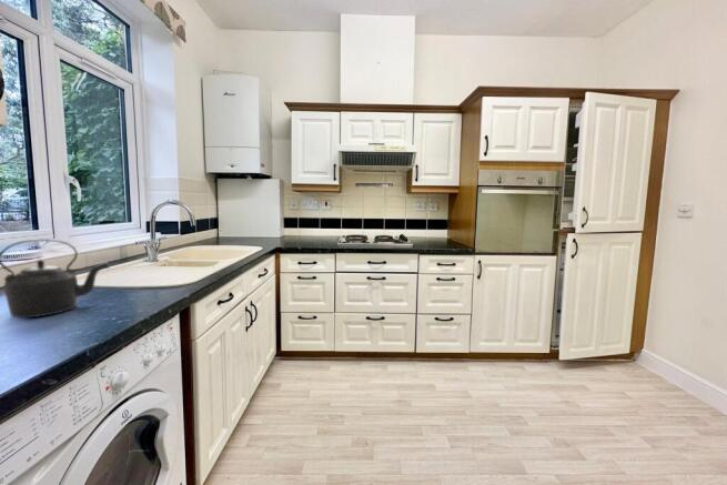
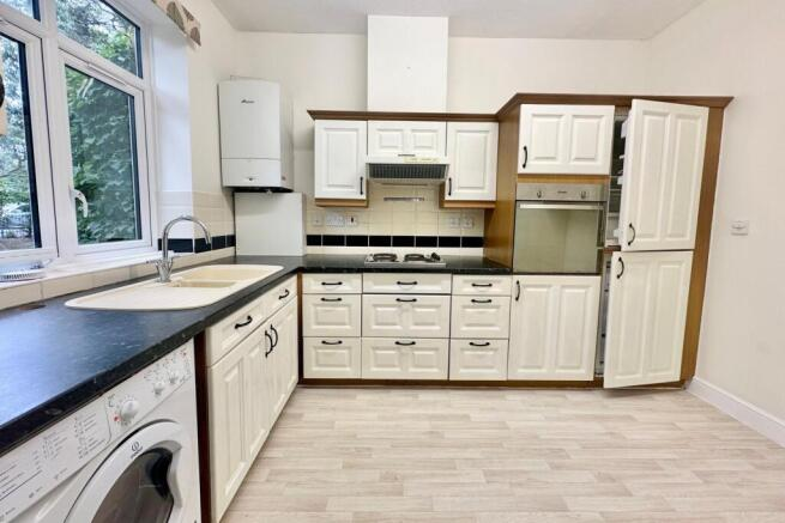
- kettle (59, 273)
